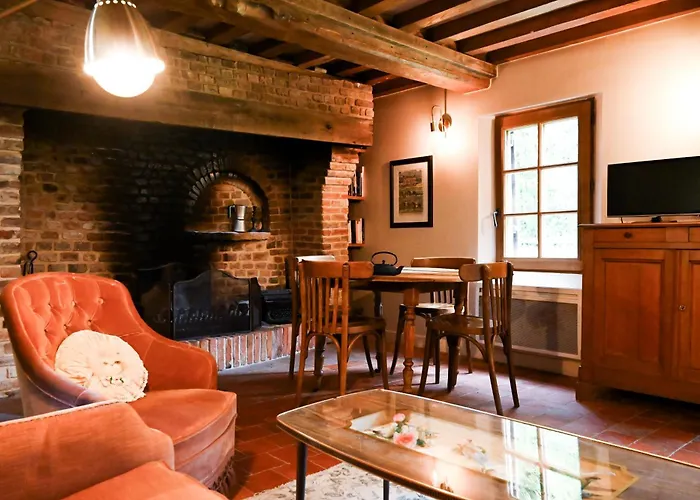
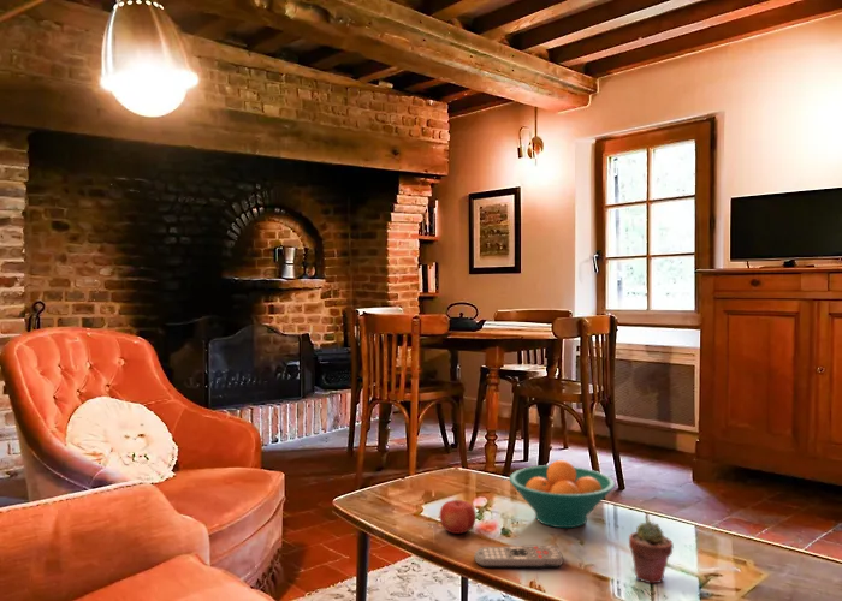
+ fruit (457, 514)
+ remote control (517, 555)
+ fruit bowl (561, 490)
+ potted succulent (650, 549)
